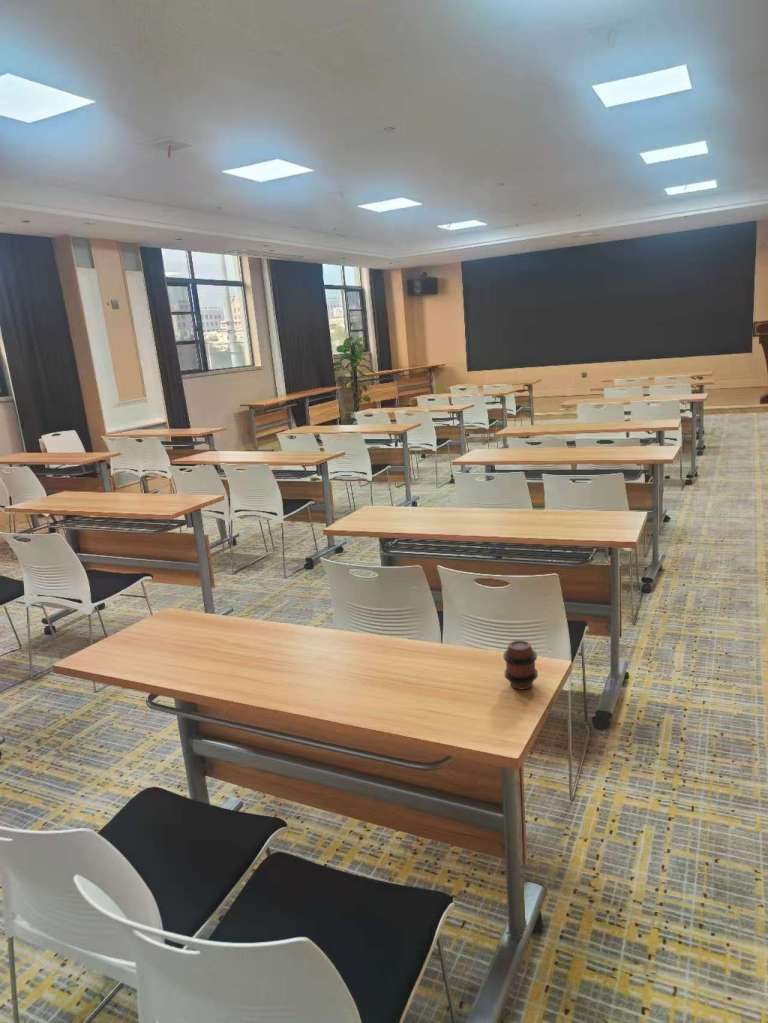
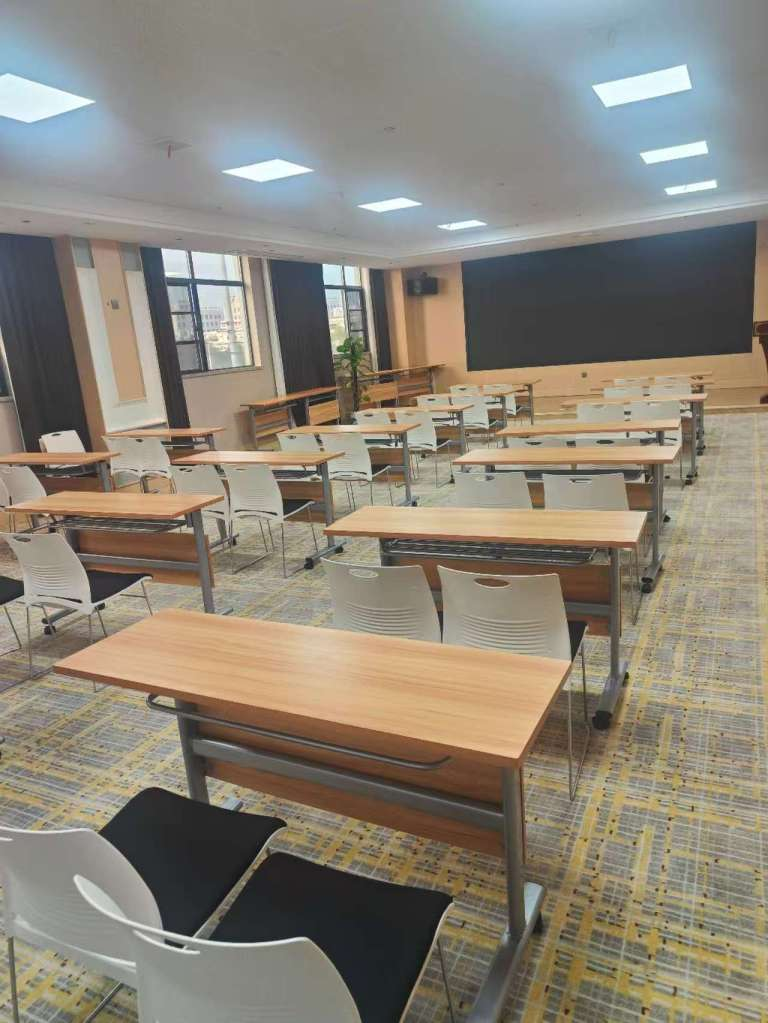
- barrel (520, 664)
